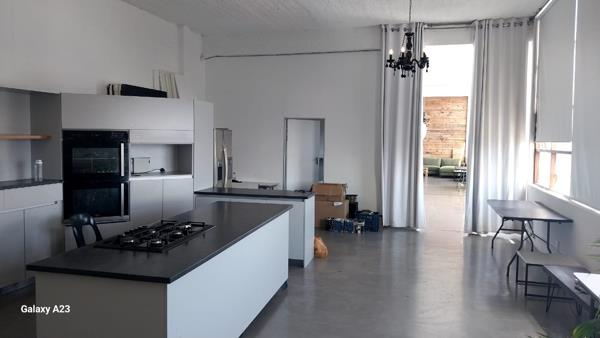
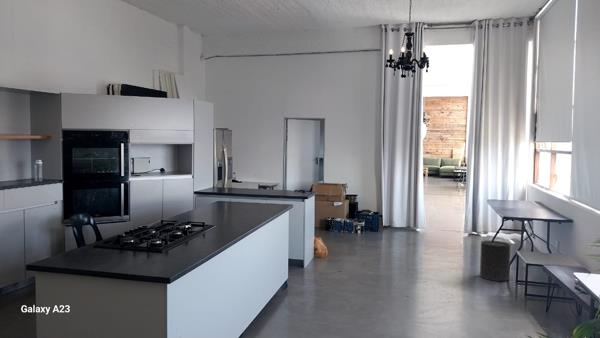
+ trash can (495, 260)
